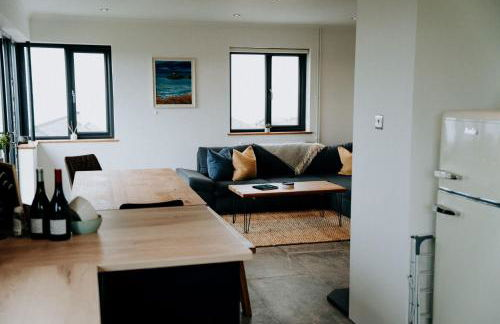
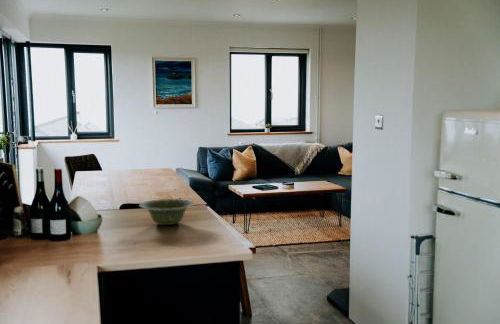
+ dish (167, 213)
